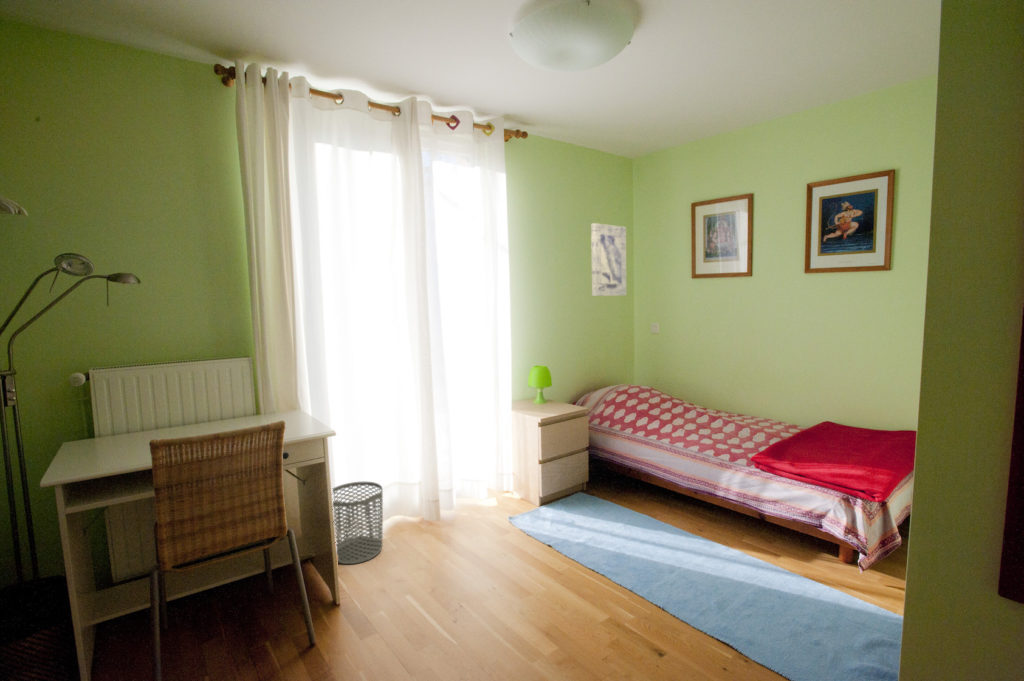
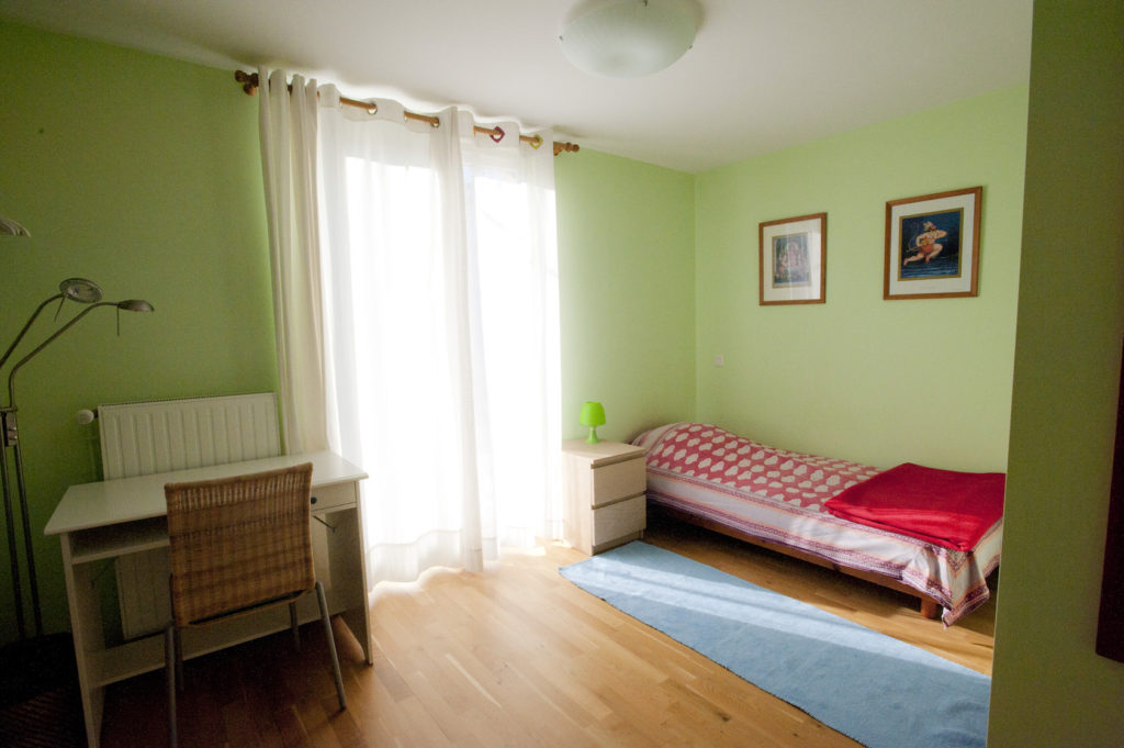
- wall art (609, 260)
- waste bin (355, 521)
